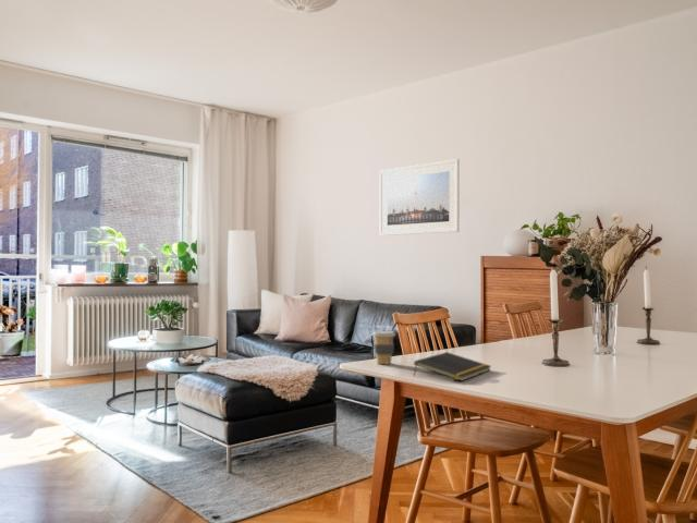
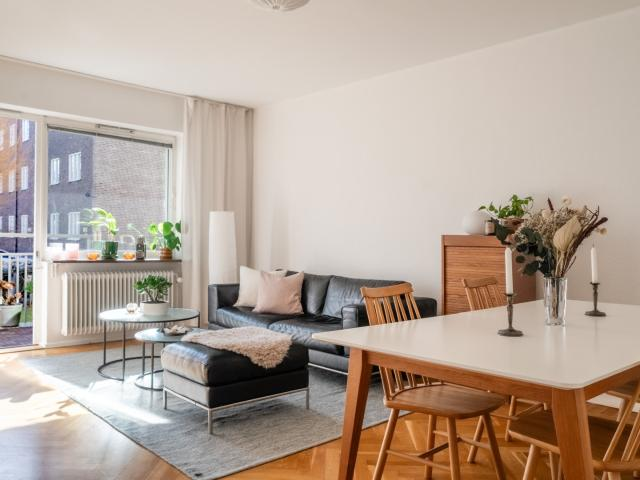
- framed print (417, 199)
- notepad (453, 365)
- coffee cup (383, 346)
